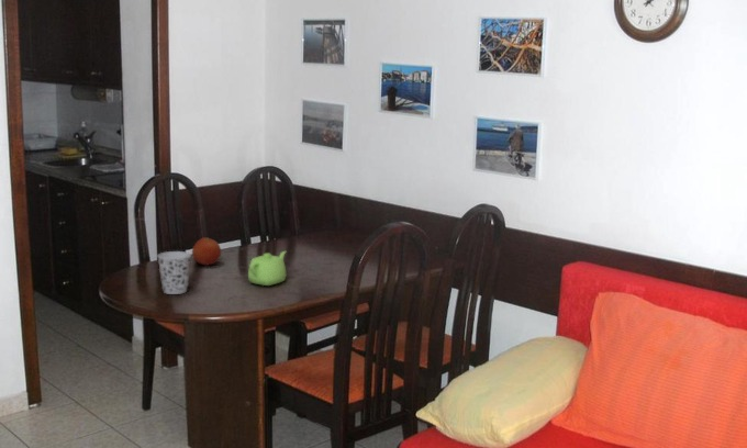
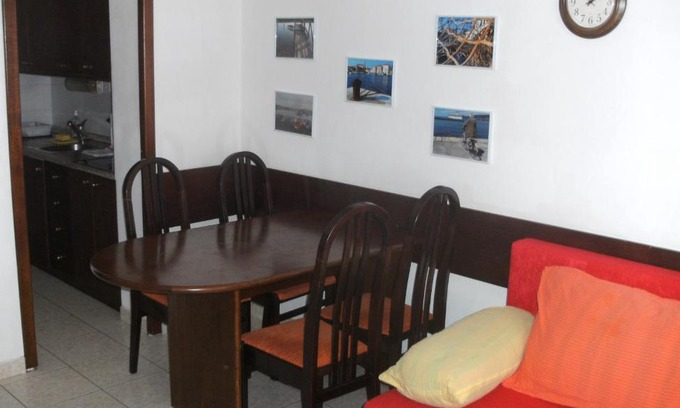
- teapot (268, 267)
- fruit (207, 250)
- cup (175, 272)
